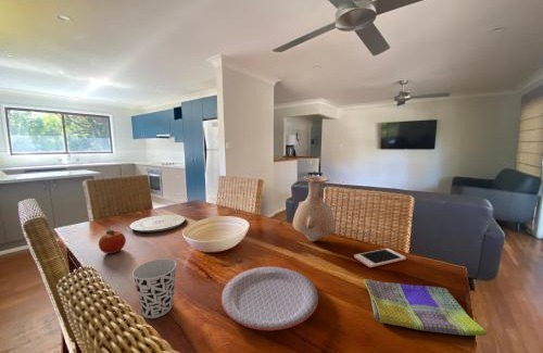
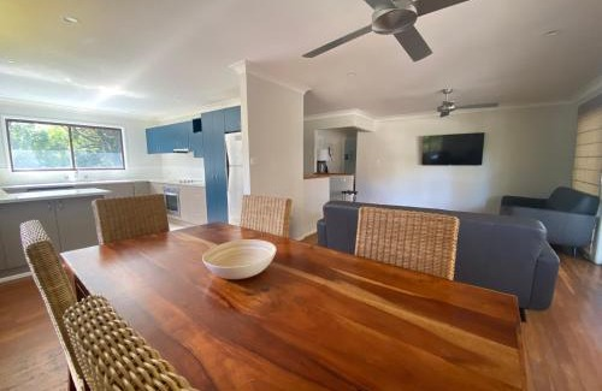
- cell phone (379, 256)
- dish towel (414, 303)
- cup (156, 288)
- plate (159, 223)
- plate (269, 294)
- vase (314, 209)
- fruit (112, 240)
